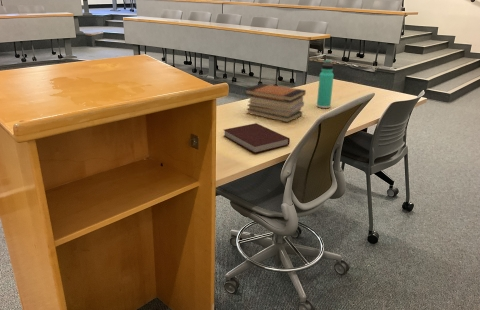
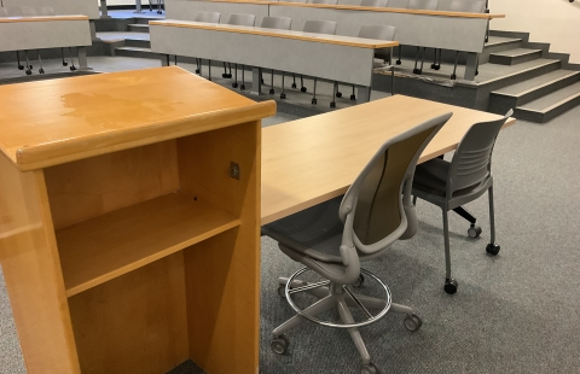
- thermos bottle (325, 84)
- notebook (255, 137)
- book stack (275, 102)
